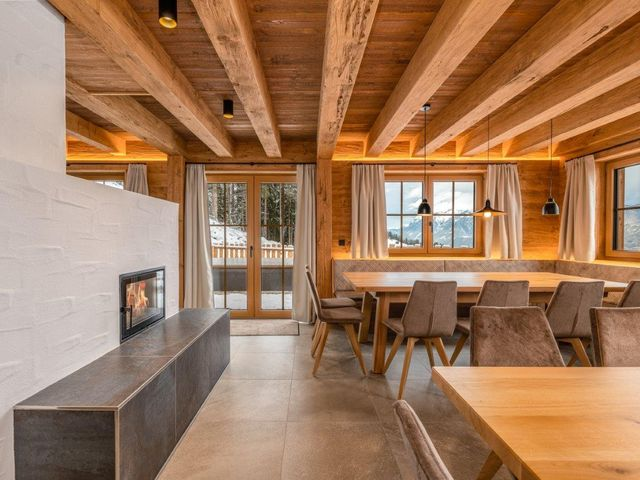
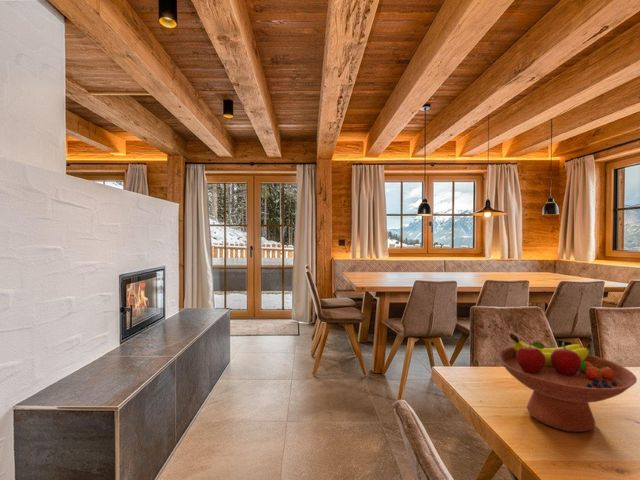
+ fruit bowl (560, 380)
